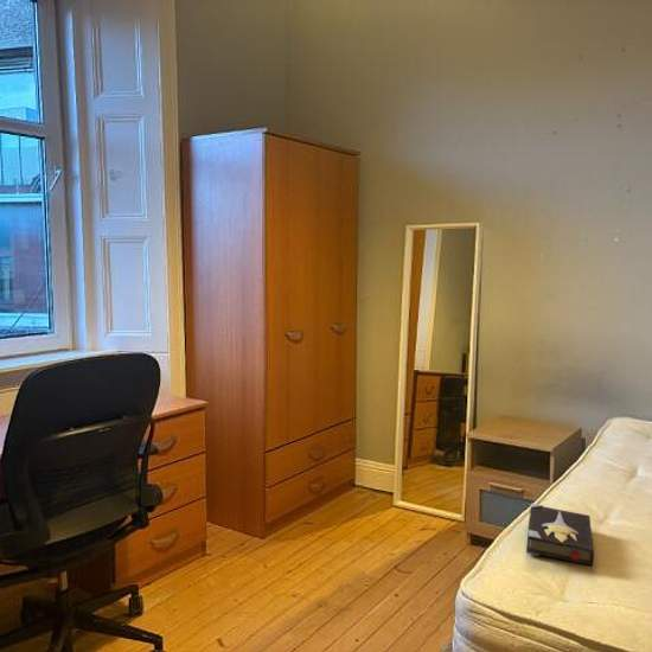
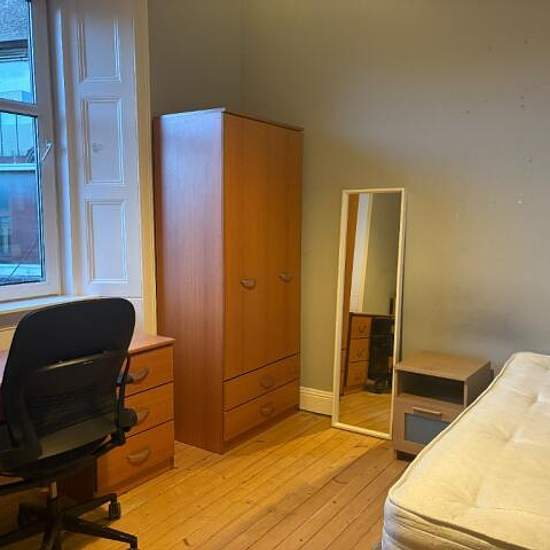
- hardback book (558, 531)
